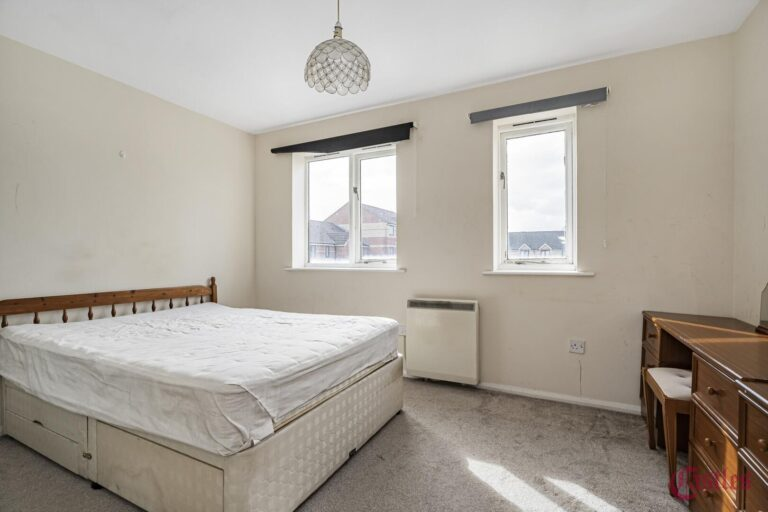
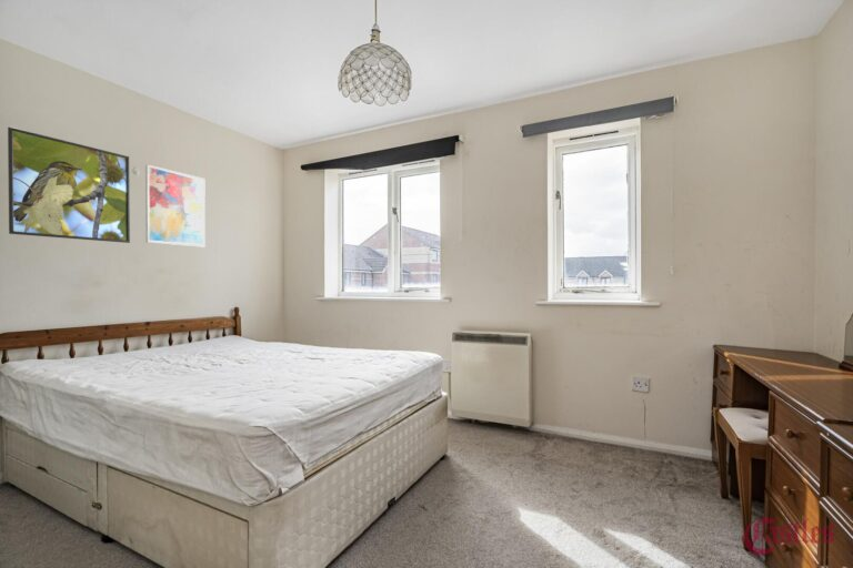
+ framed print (74, 191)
+ wall art (177, 207)
